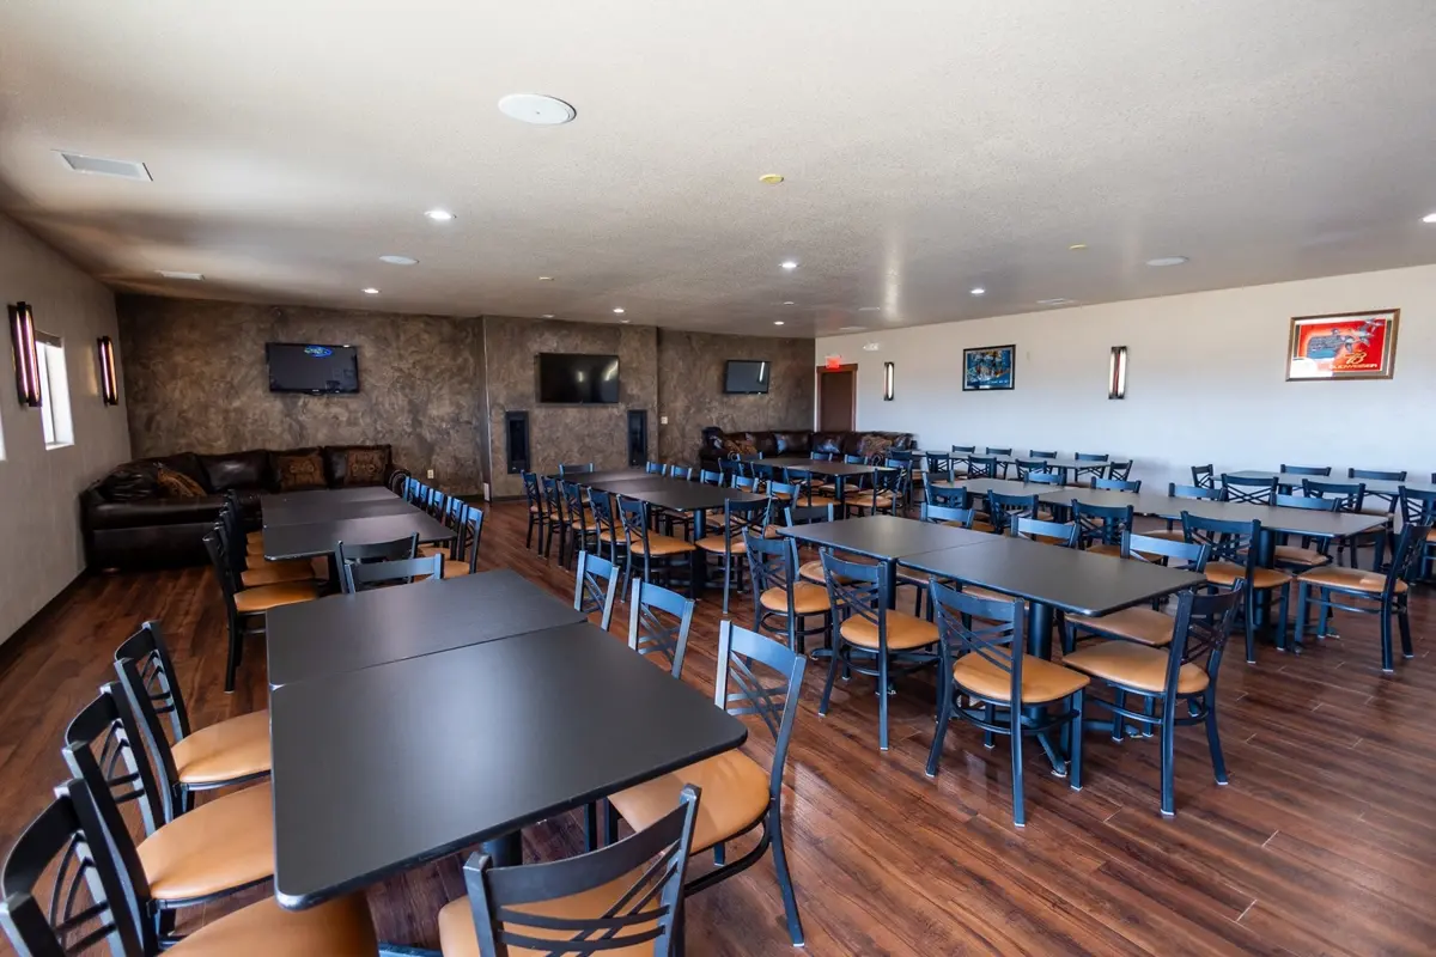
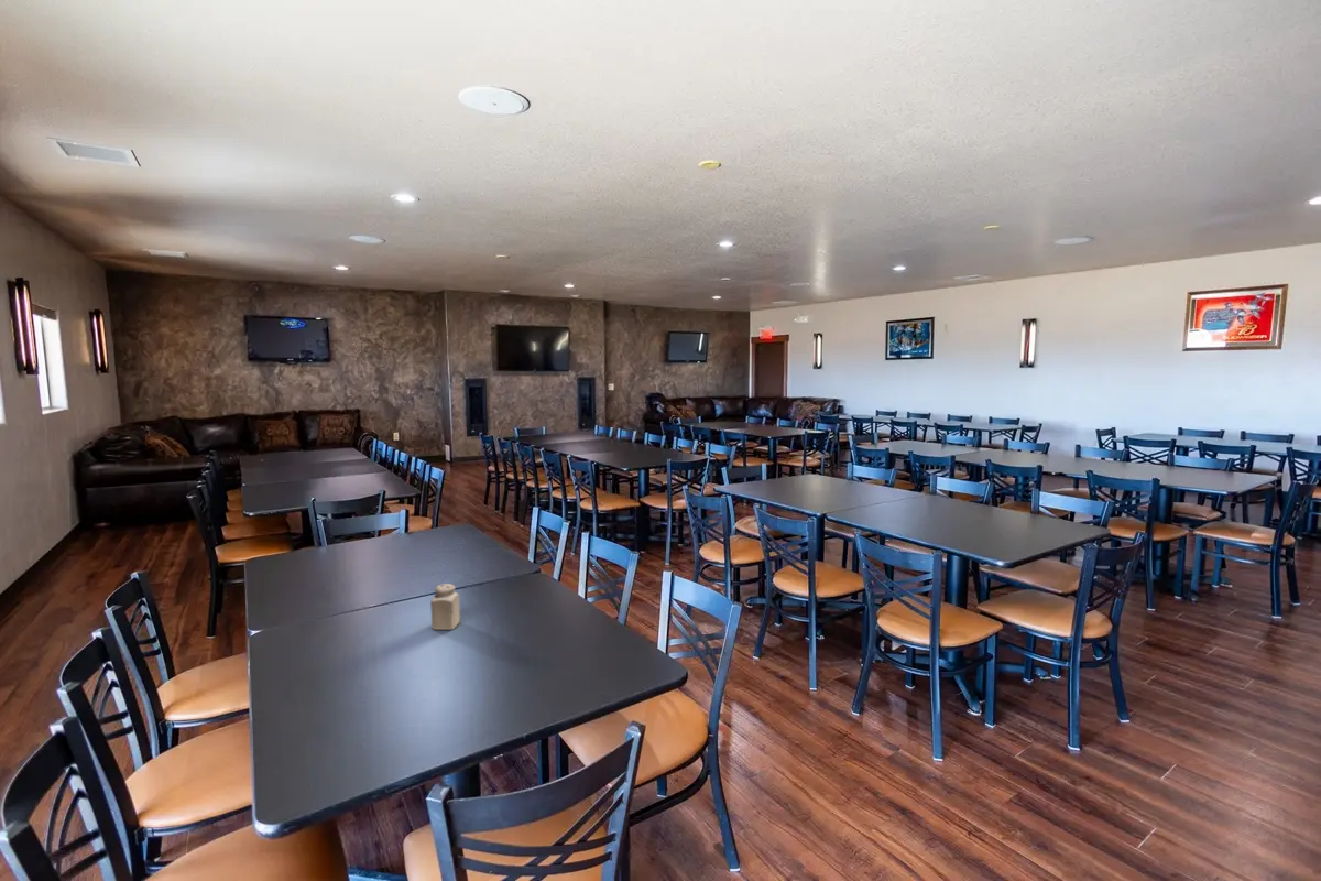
+ salt shaker (445, 605)
